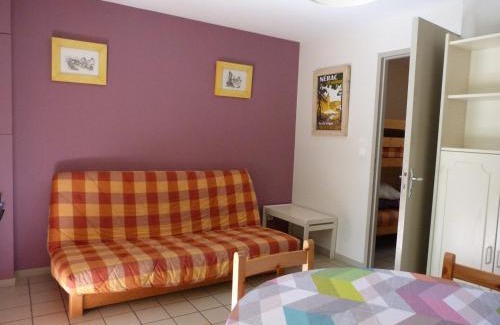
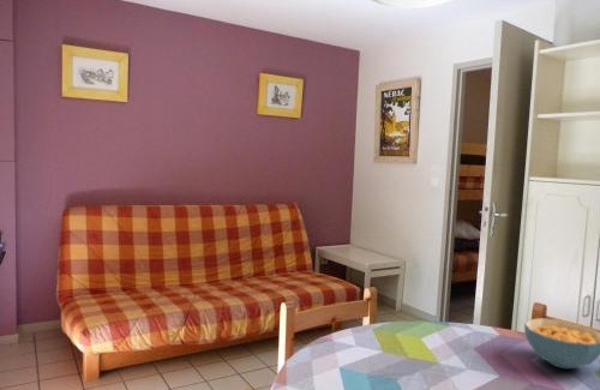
+ cereal bowl (562, 347)
